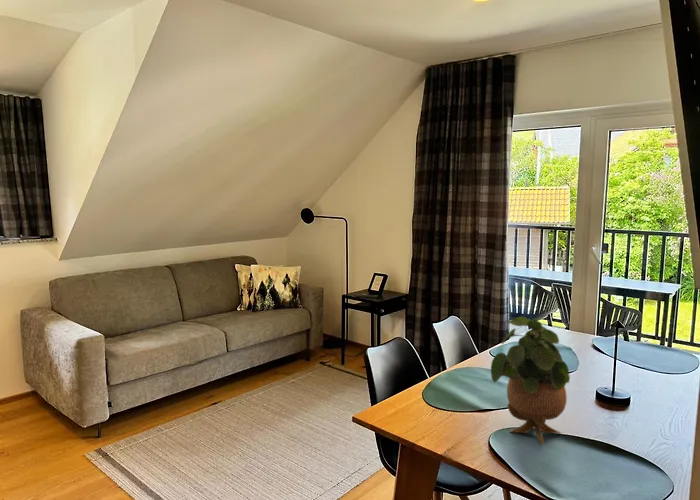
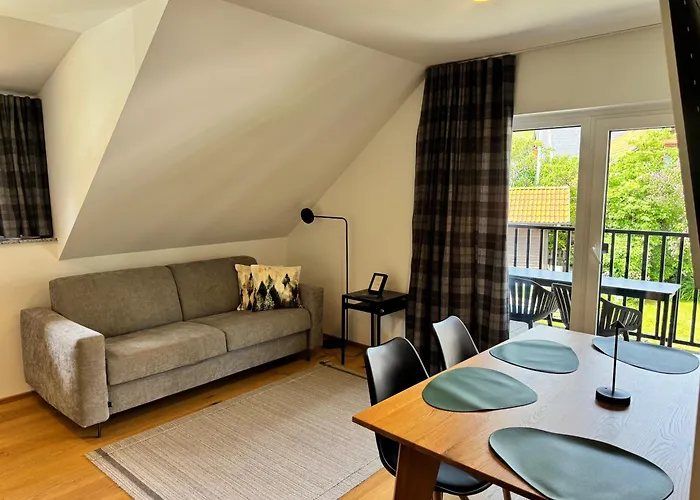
- potted plant (530, 375)
